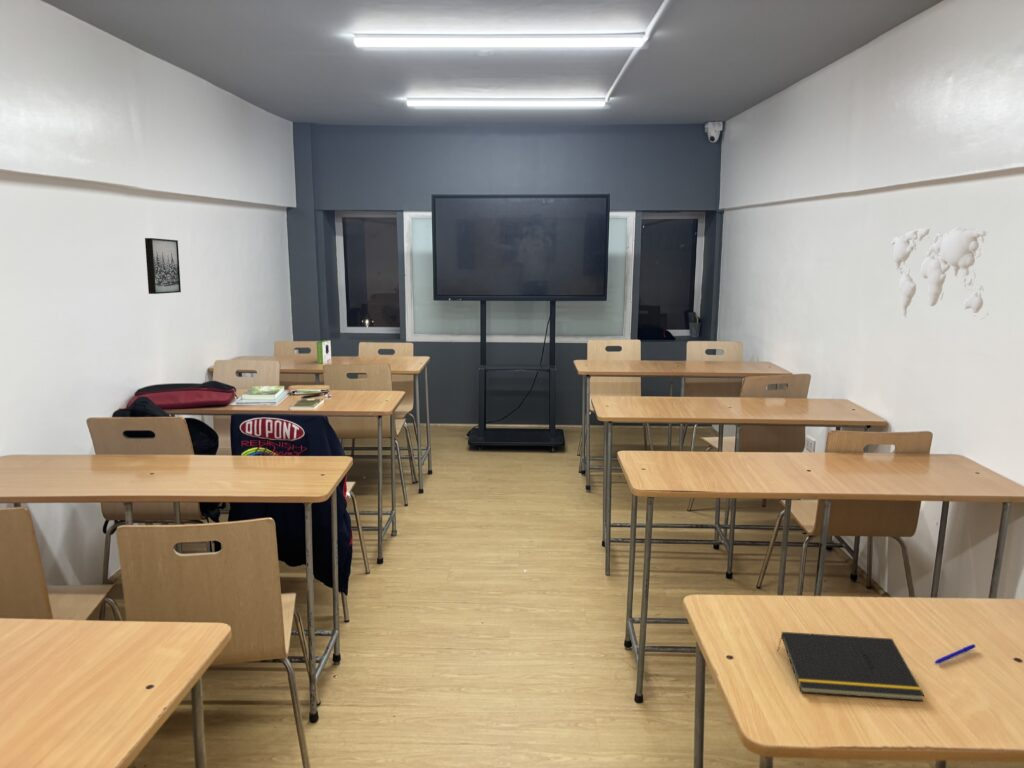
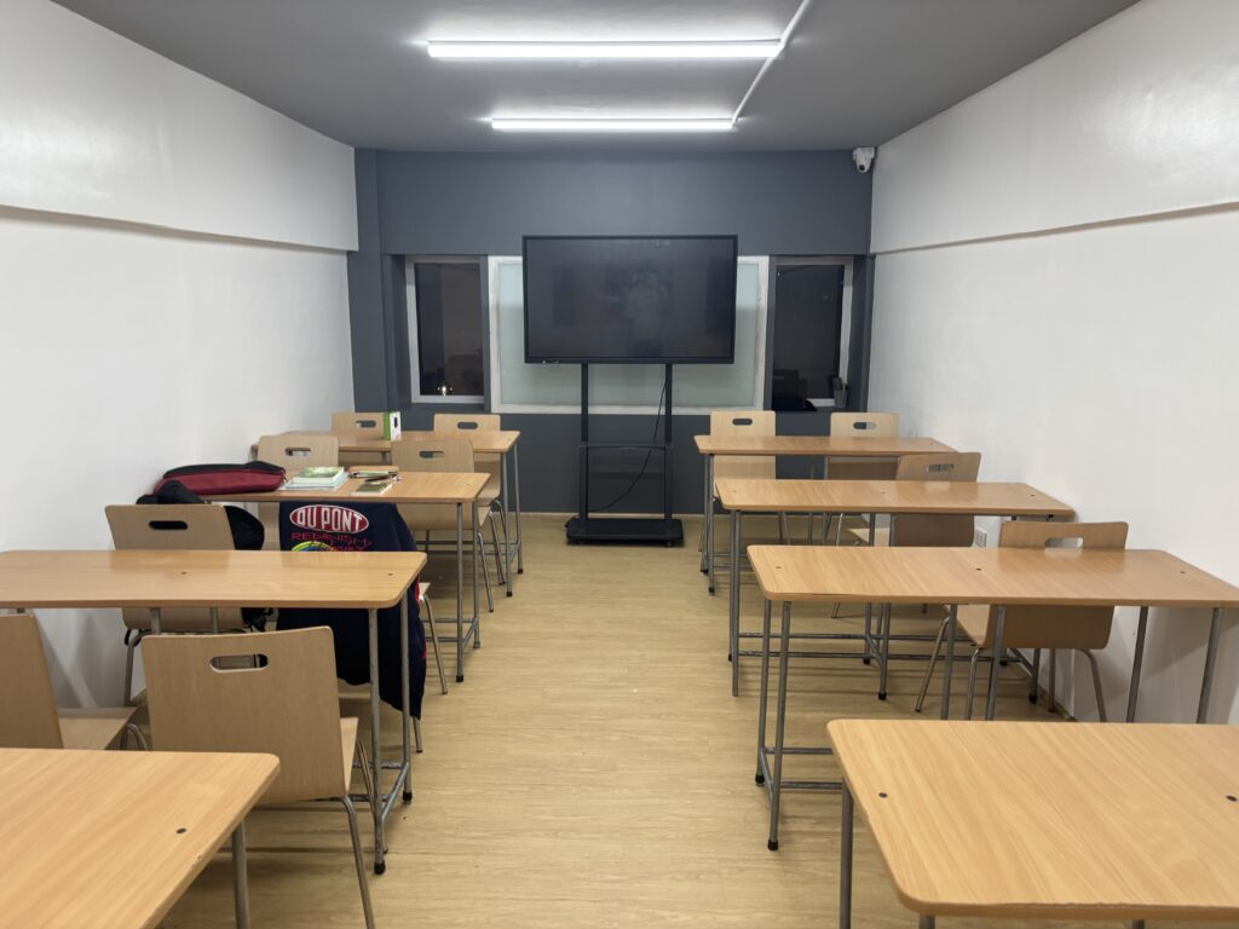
- notepad (848, 664)
- pen (954, 654)
- wall art (163, 266)
- world map (934, 273)
